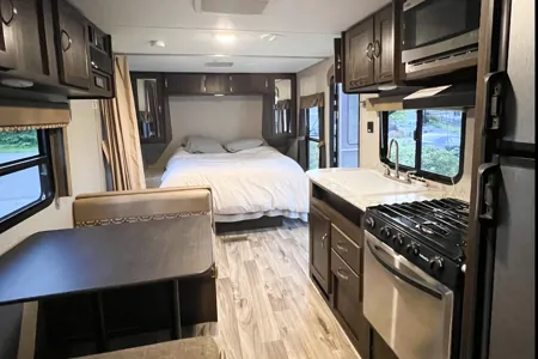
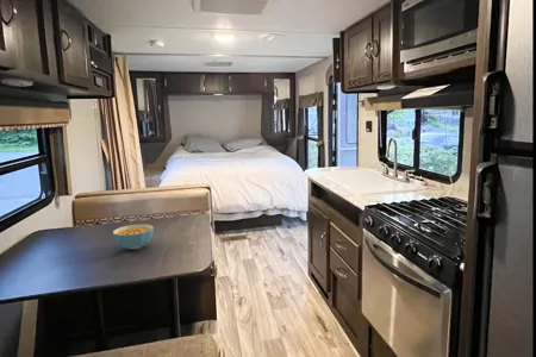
+ cereal bowl (133, 238)
